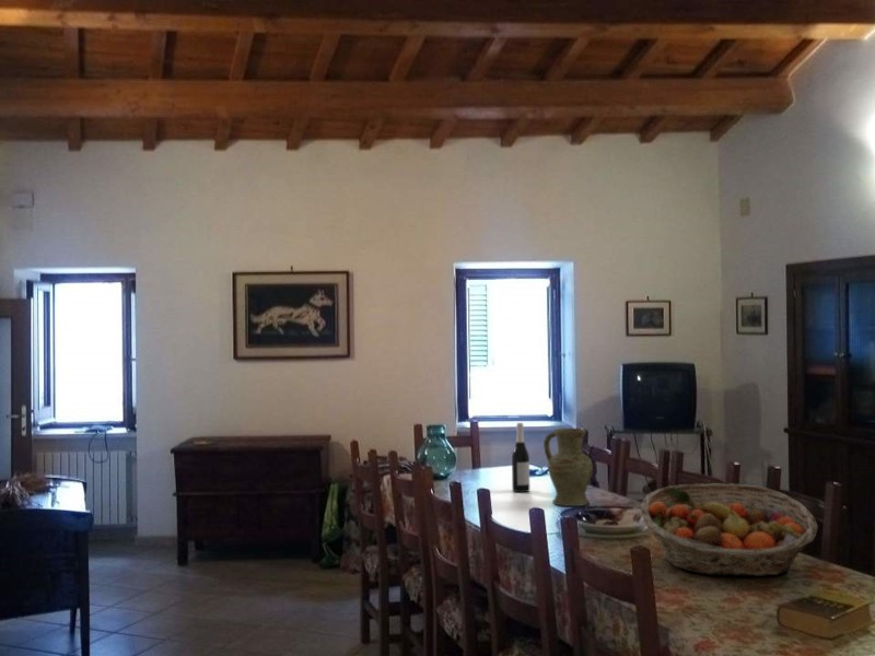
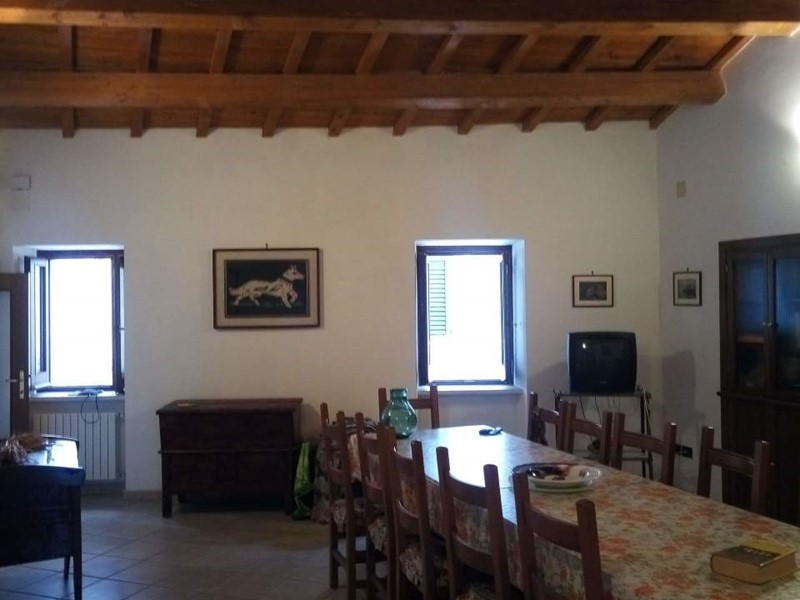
- fruit basket (725, 527)
- vase (568, 465)
- wine bottle (520, 456)
